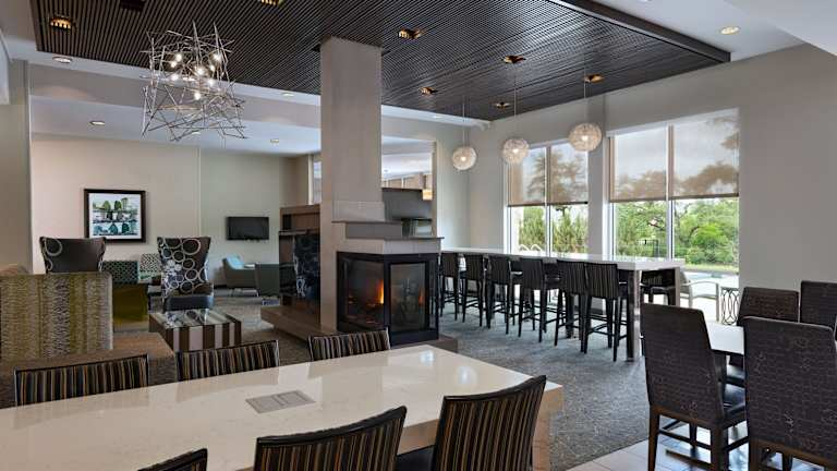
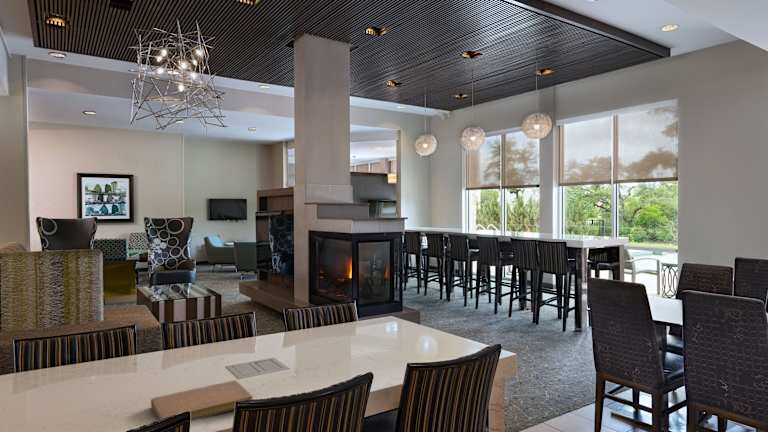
+ notebook (202, 401)
